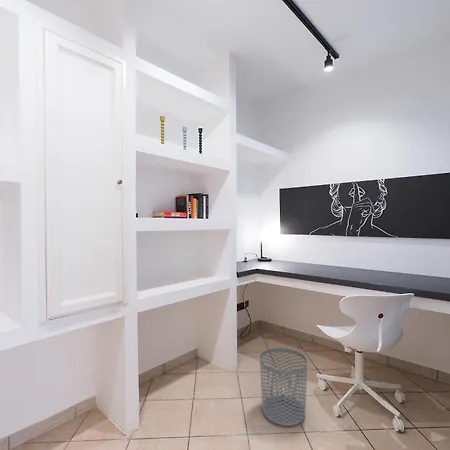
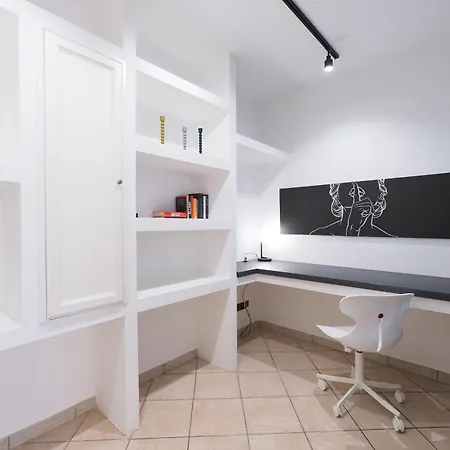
- waste bin (283, 384)
